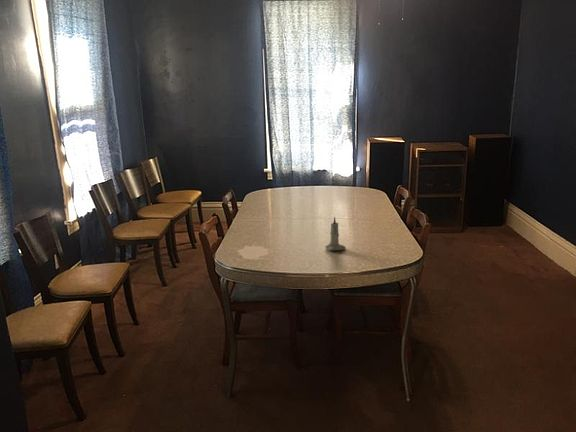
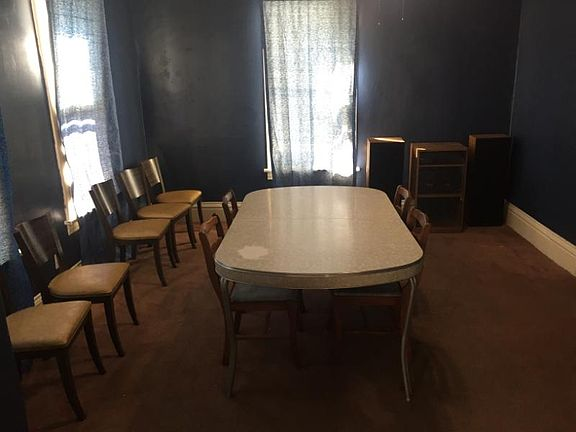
- candle (335, 232)
